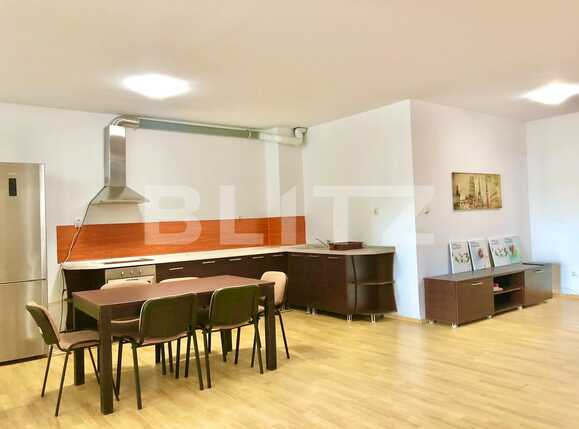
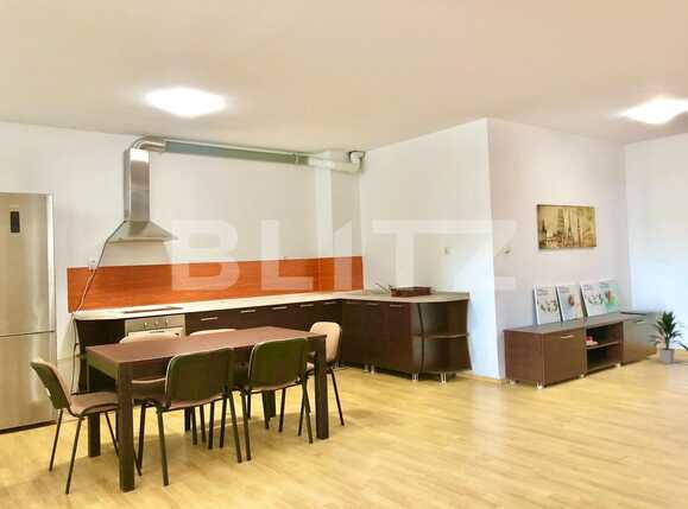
+ indoor plant (667, 337)
